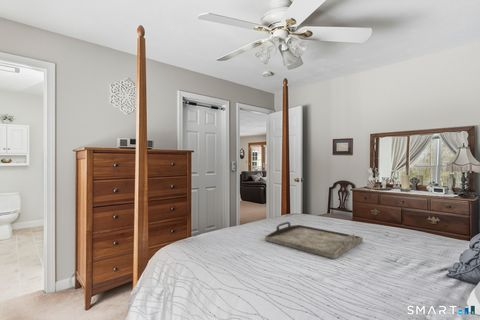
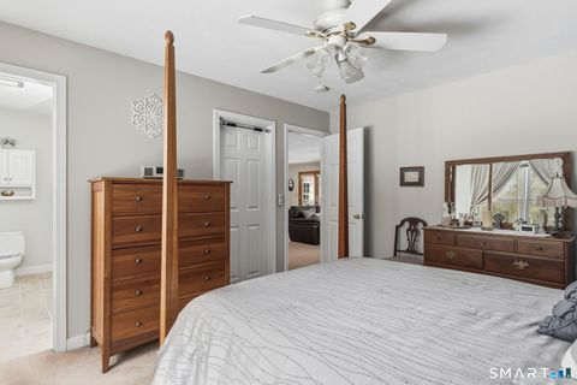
- serving tray (313, 234)
